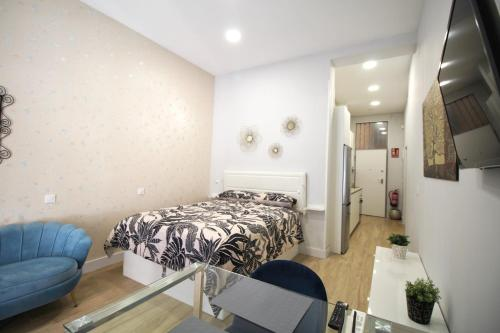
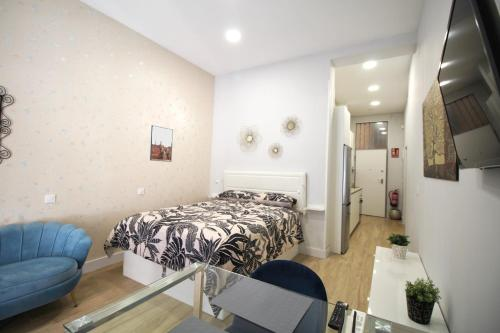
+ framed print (161, 144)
